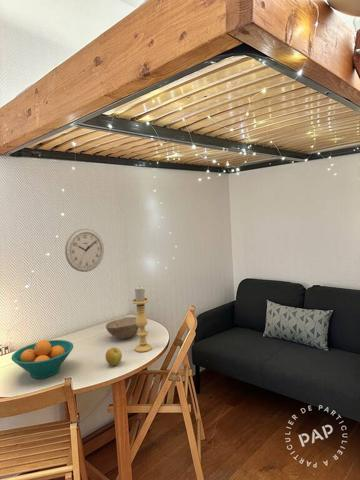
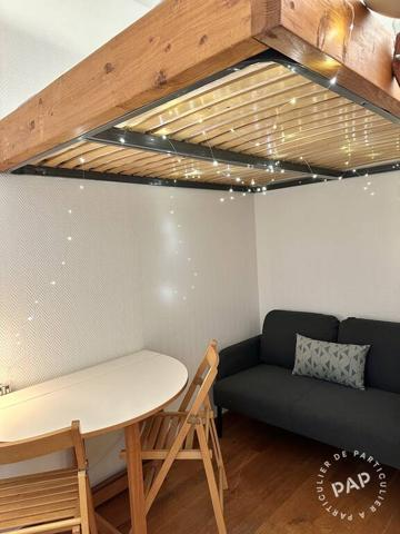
- apple (113, 356)
- wall clock (85, 250)
- bowl (123, 328)
- fruit bowl (43, 356)
- candle holder (141, 317)
